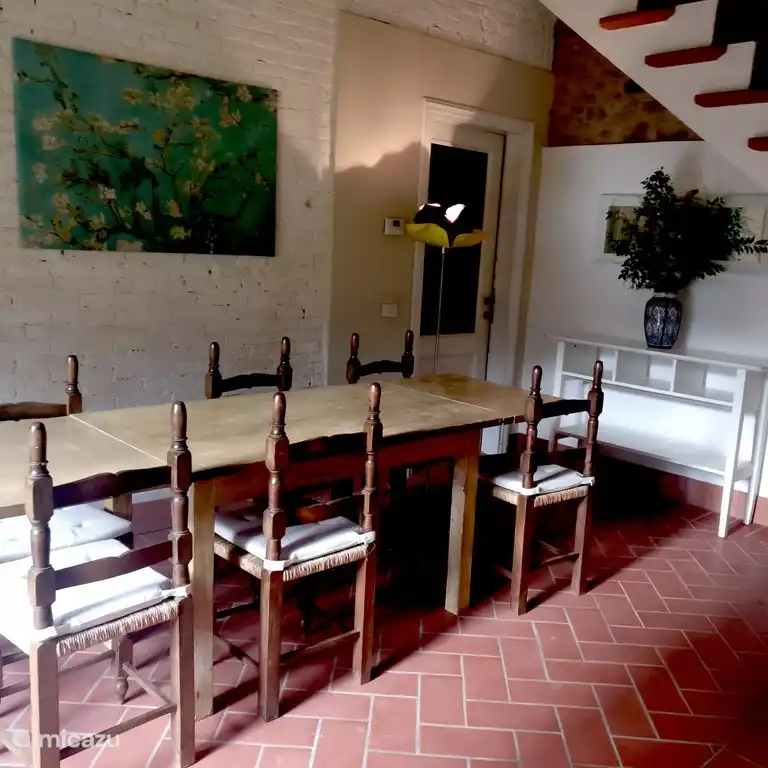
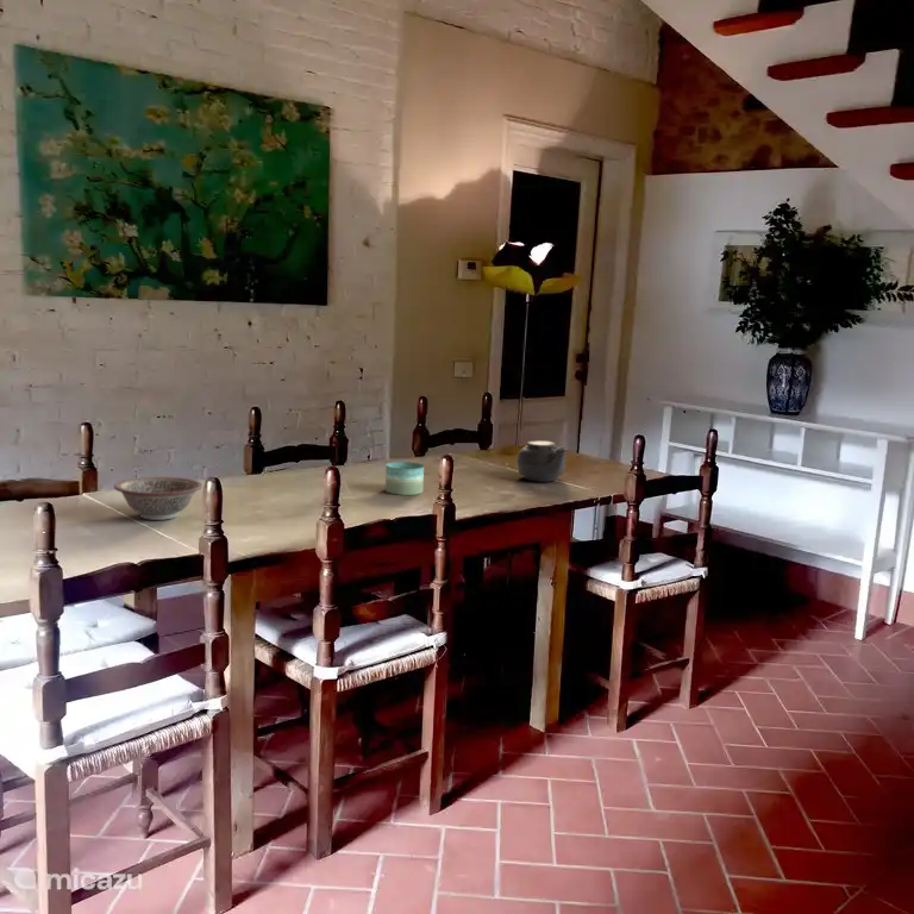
+ teapot (544, 462)
+ decorative bowl (158, 500)
+ candle (405, 477)
